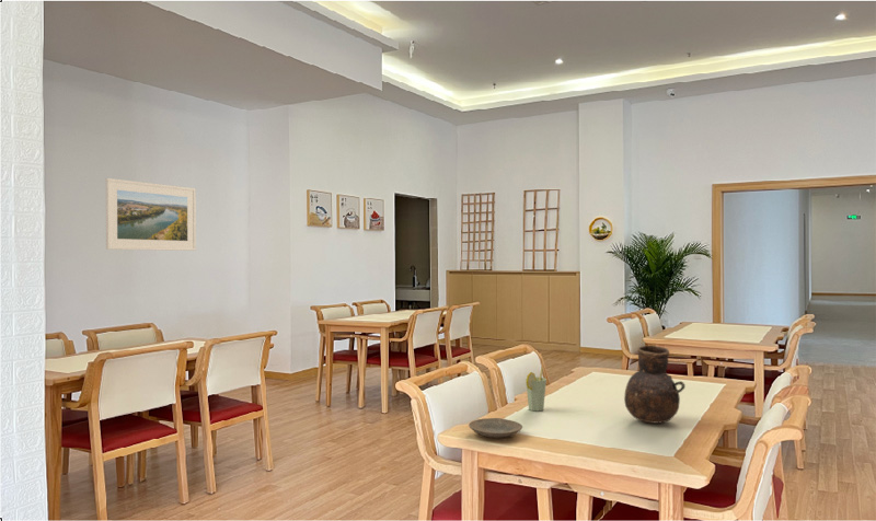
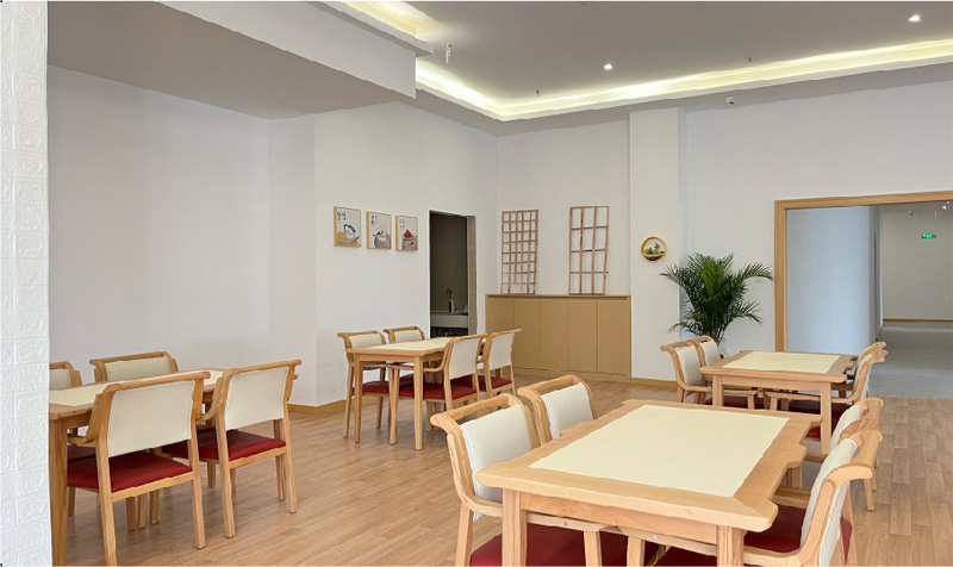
- cup (534, 389)
- plate (495, 429)
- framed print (153, 217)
- vase (652, 383)
